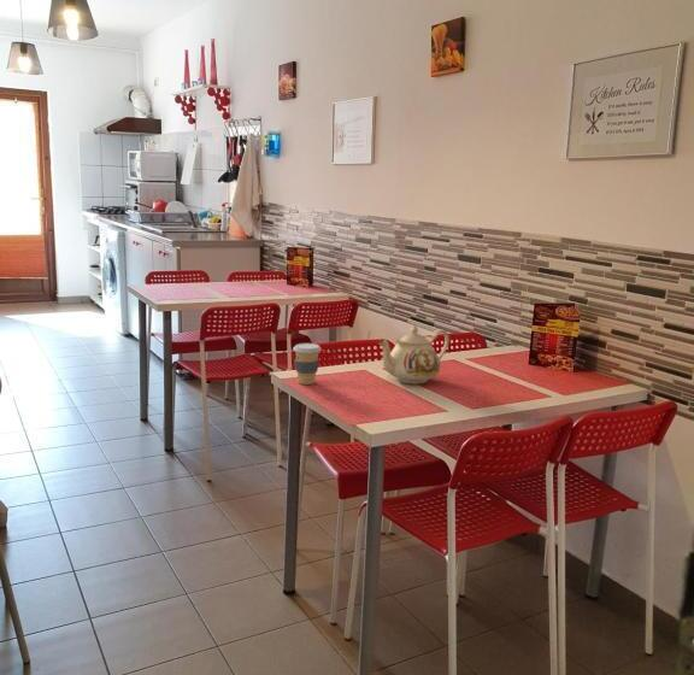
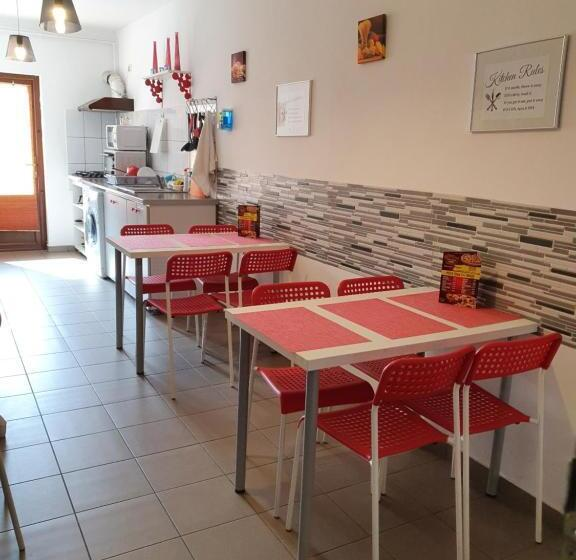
- teapot (413, 352)
- coffee cup (306, 364)
